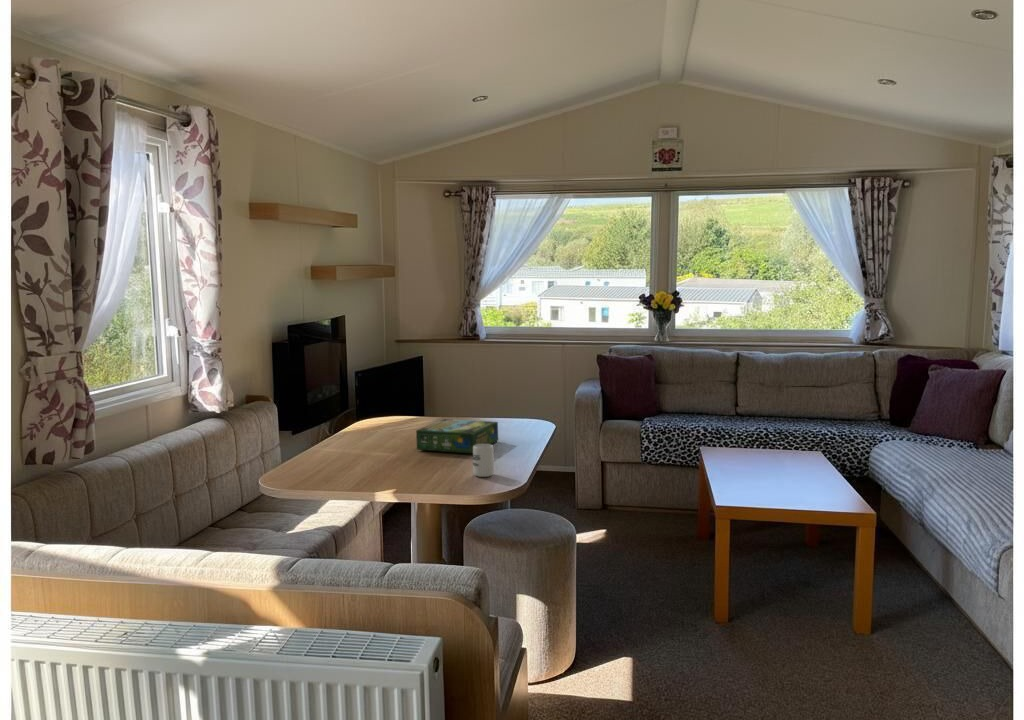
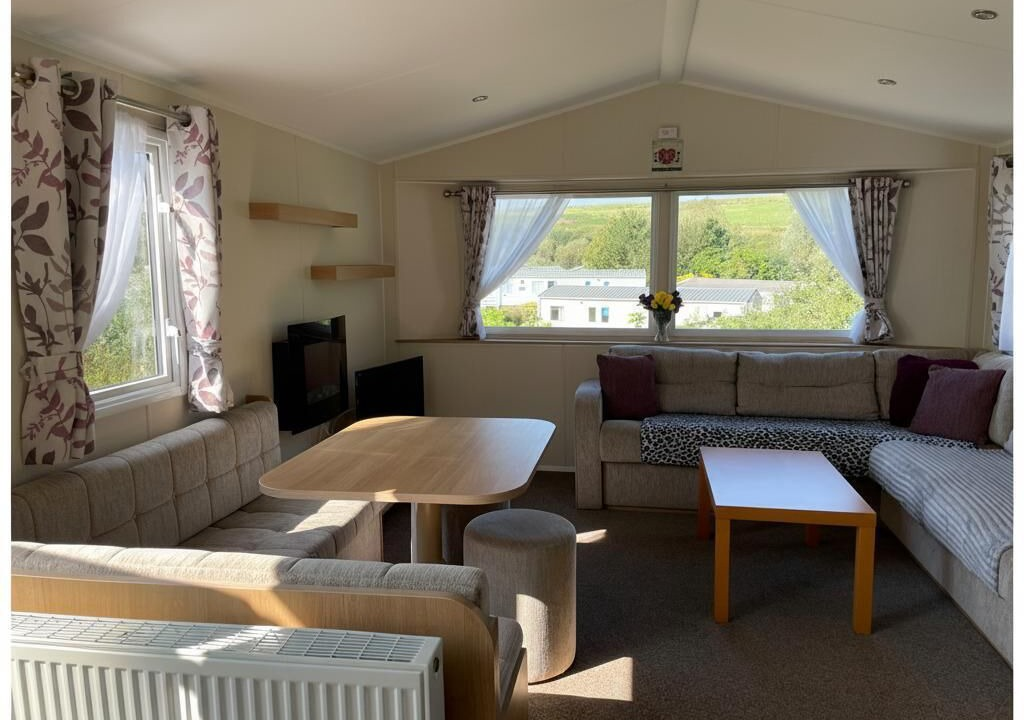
- cup (483, 460)
- board game (458, 435)
